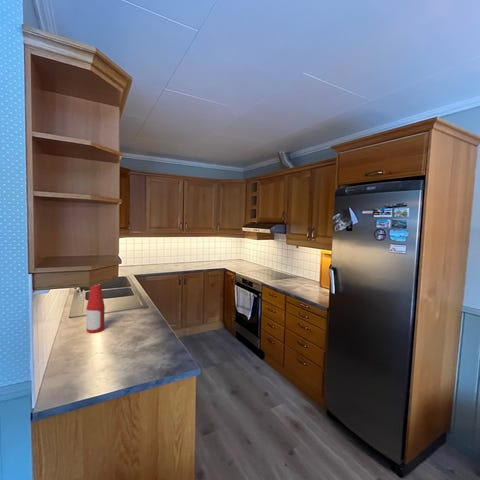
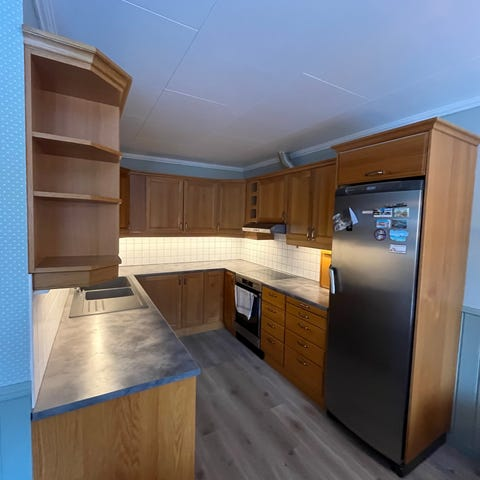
- bottle (95, 306)
